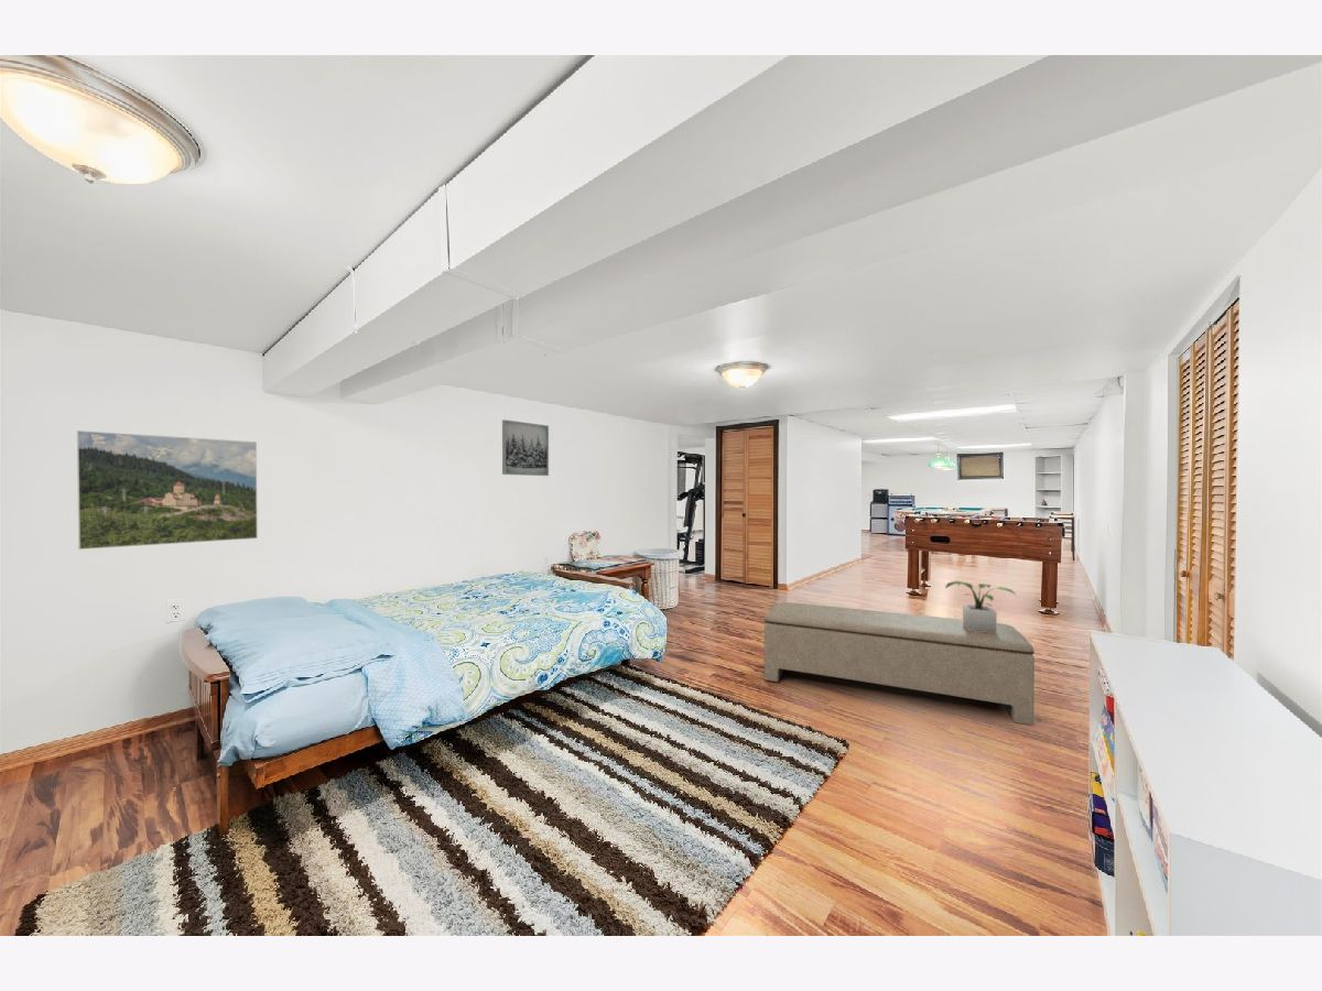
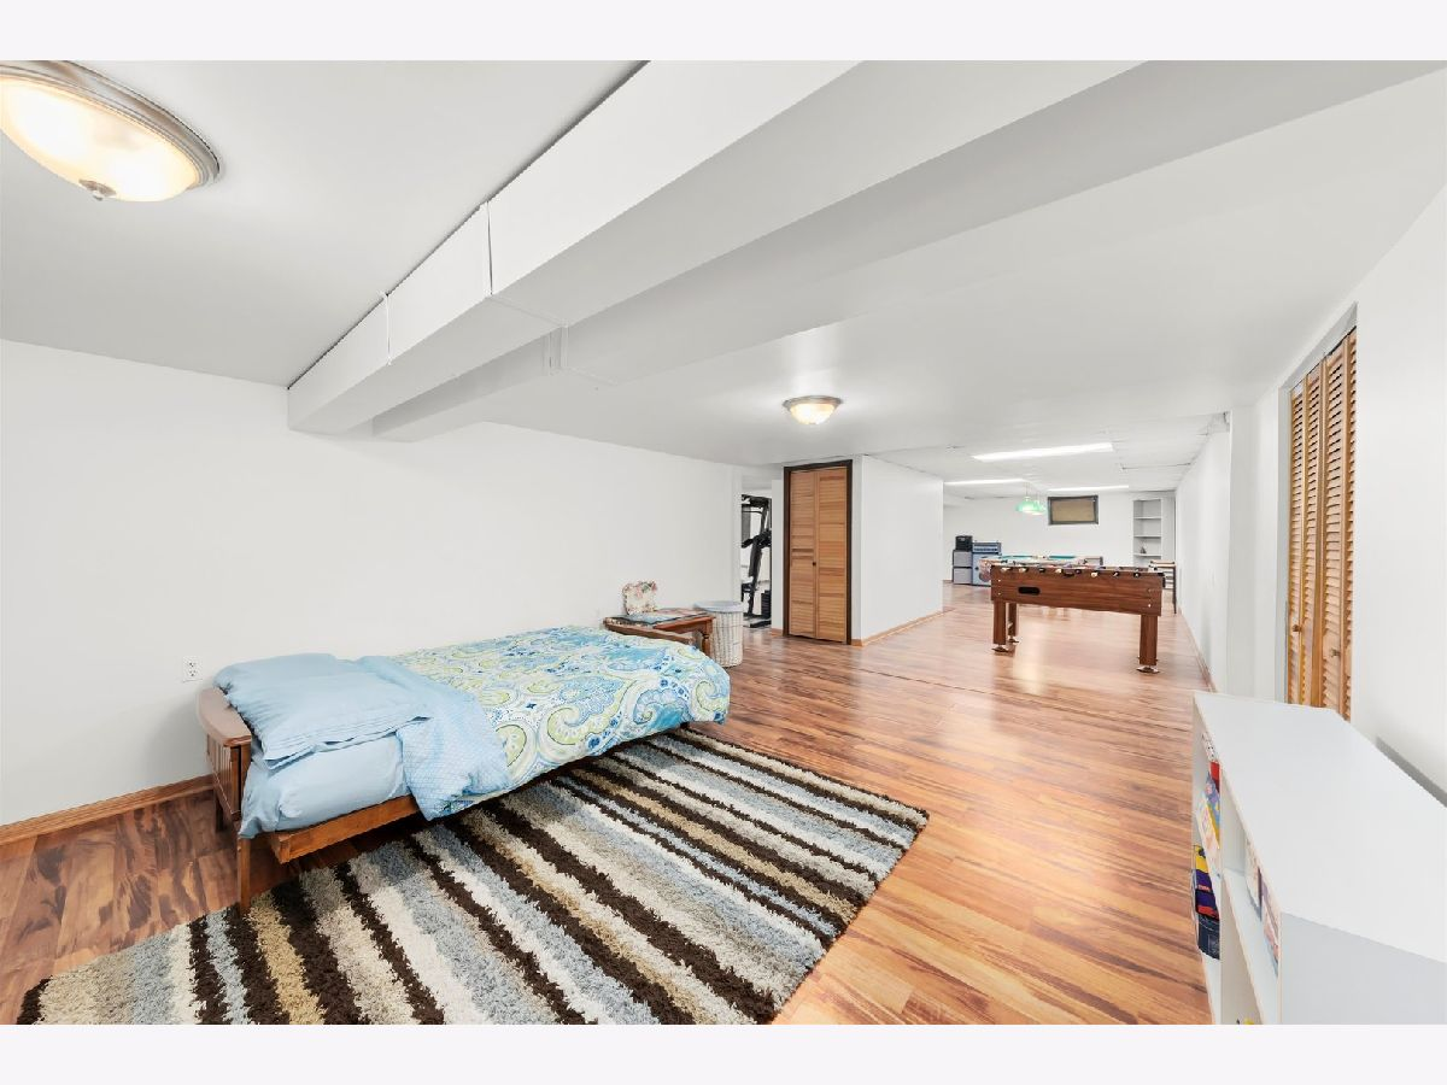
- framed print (176, 490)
- bench (884, 652)
- potted plant (975, 603)
- wall art (525, 448)
